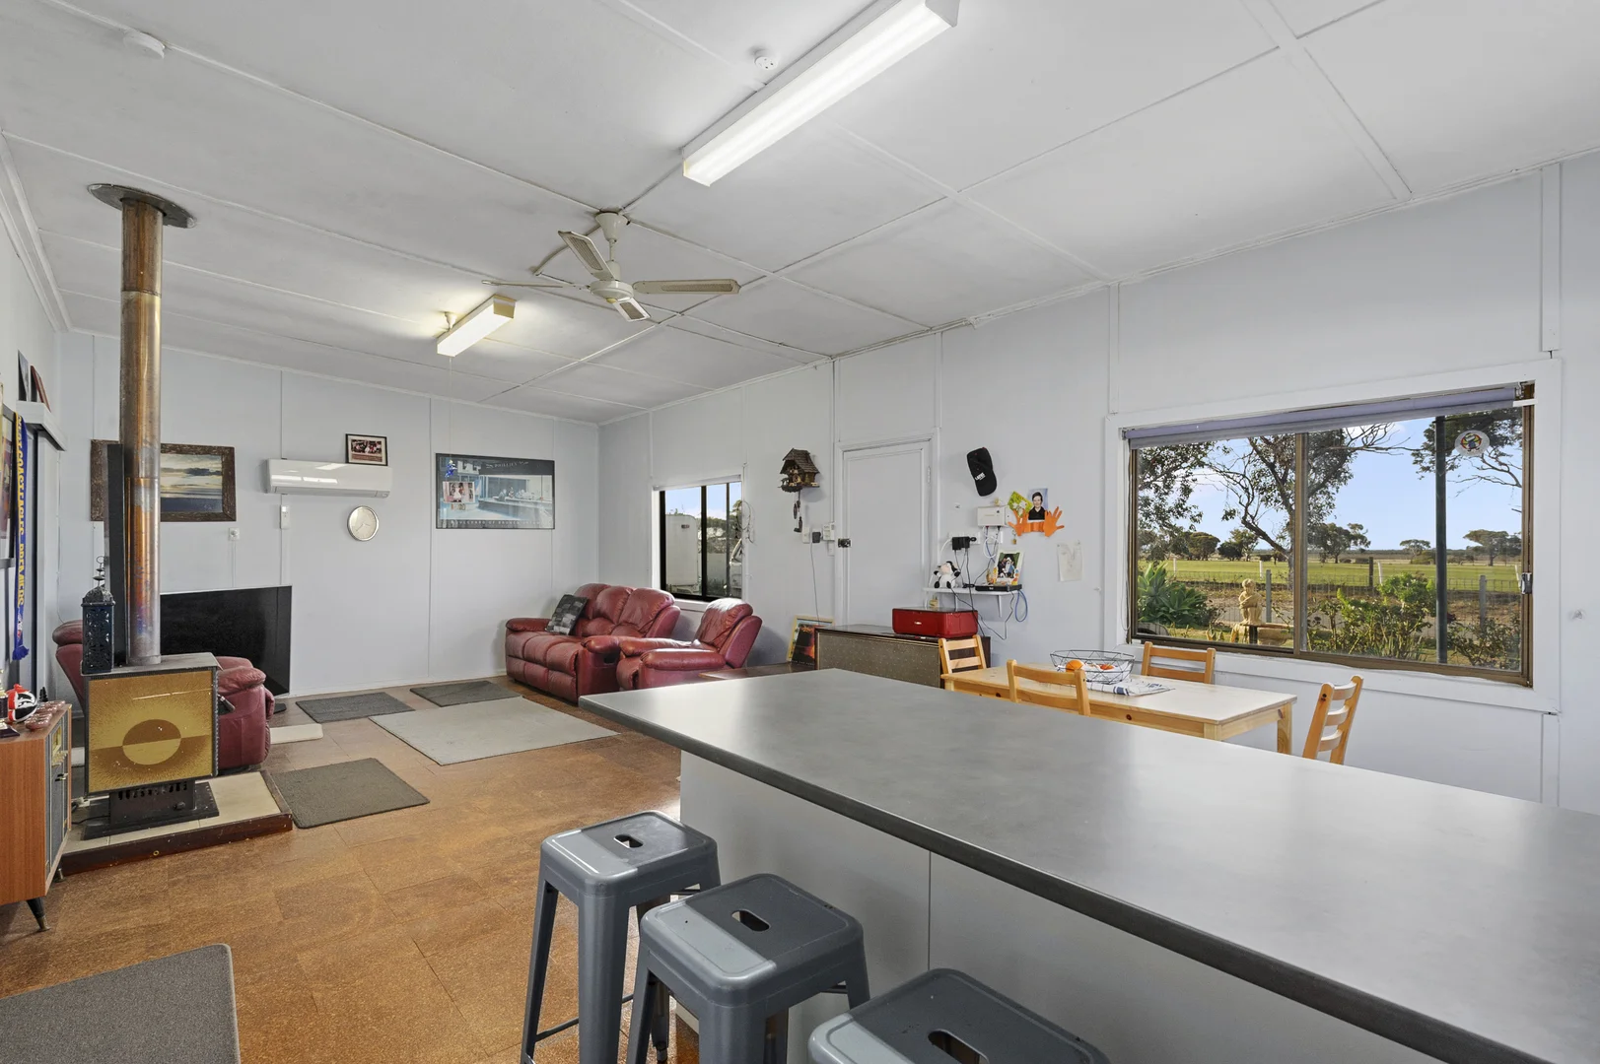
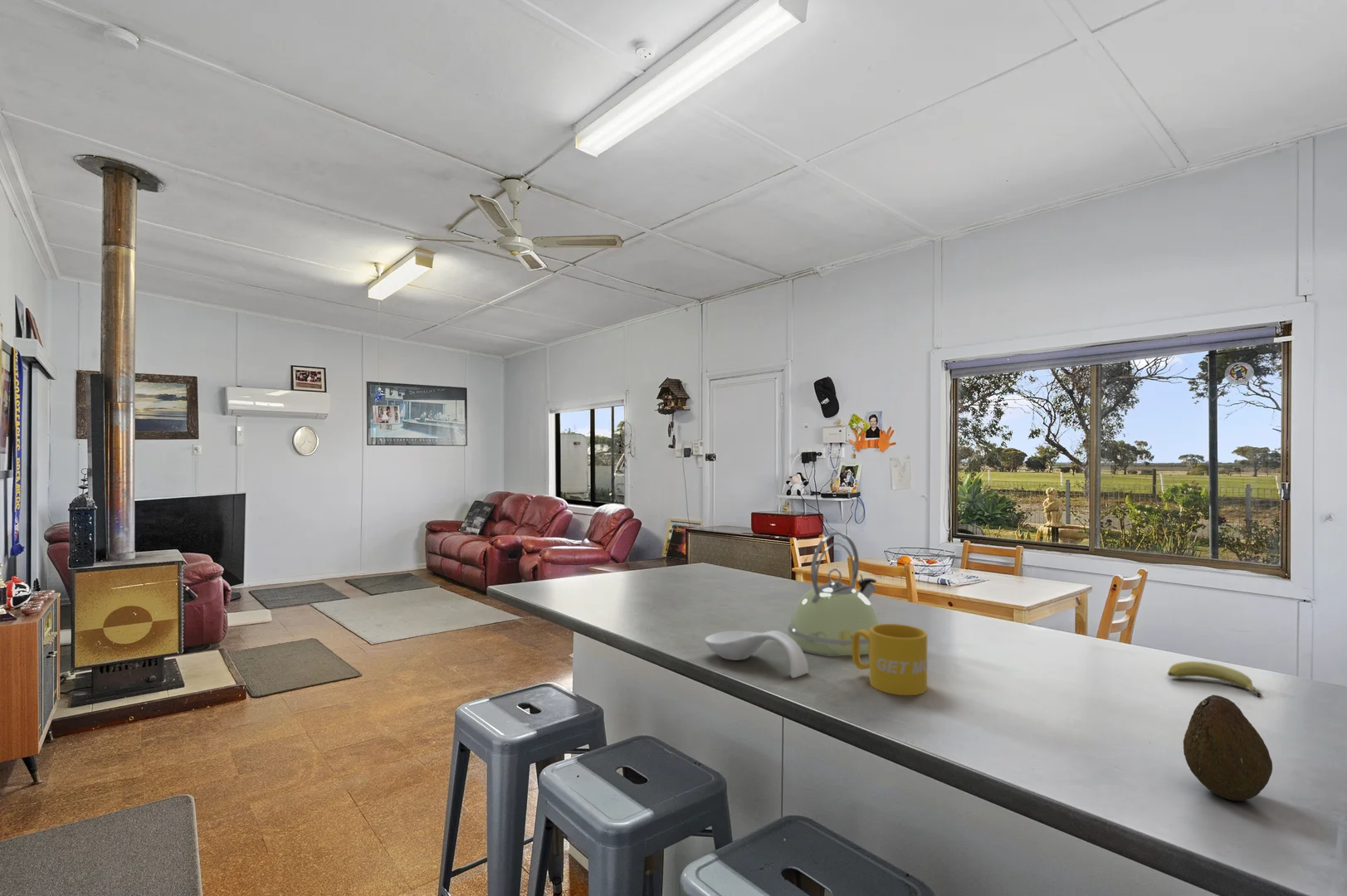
+ kettle (839, 586)
+ fruit (1214, 675)
+ mug (887, 655)
+ spoon rest (754, 645)
+ fruit (1225, 746)
